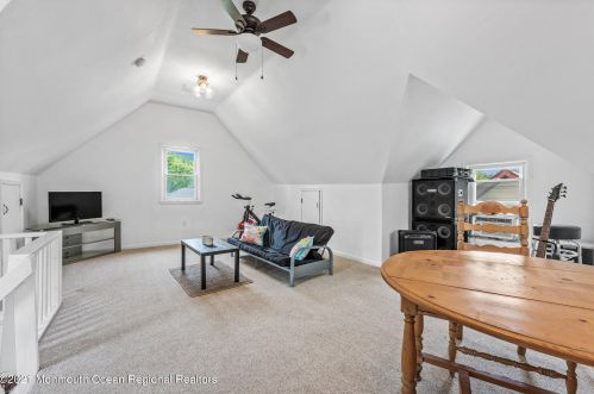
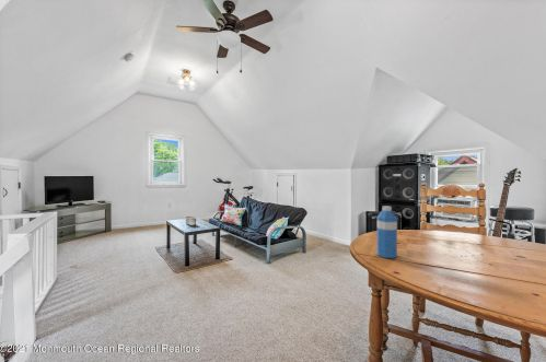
+ water bottle (386, 231)
